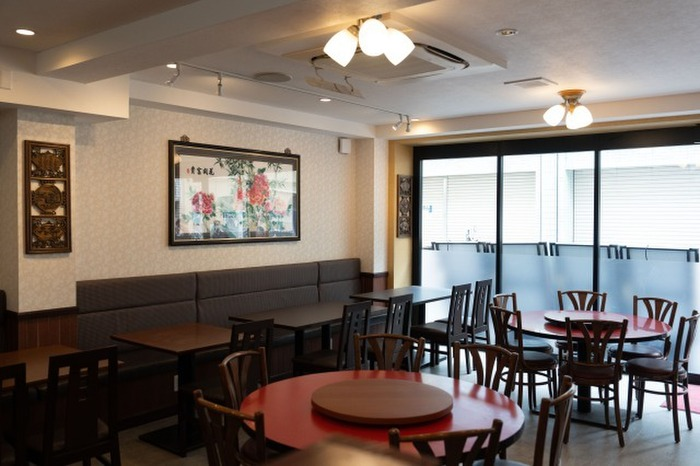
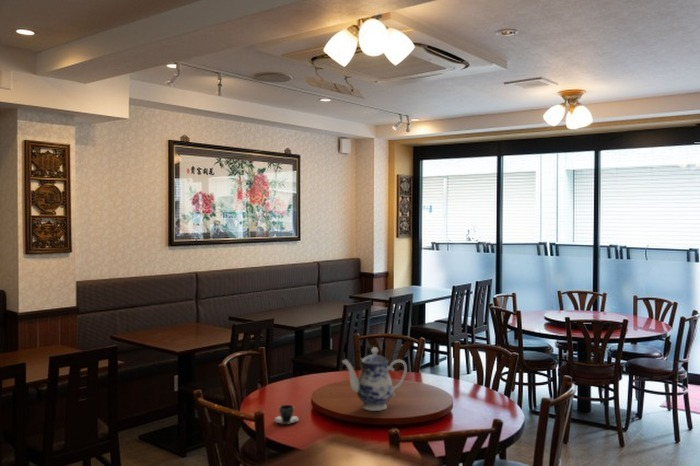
+ teacup (286, 414)
+ teapot (374, 377)
